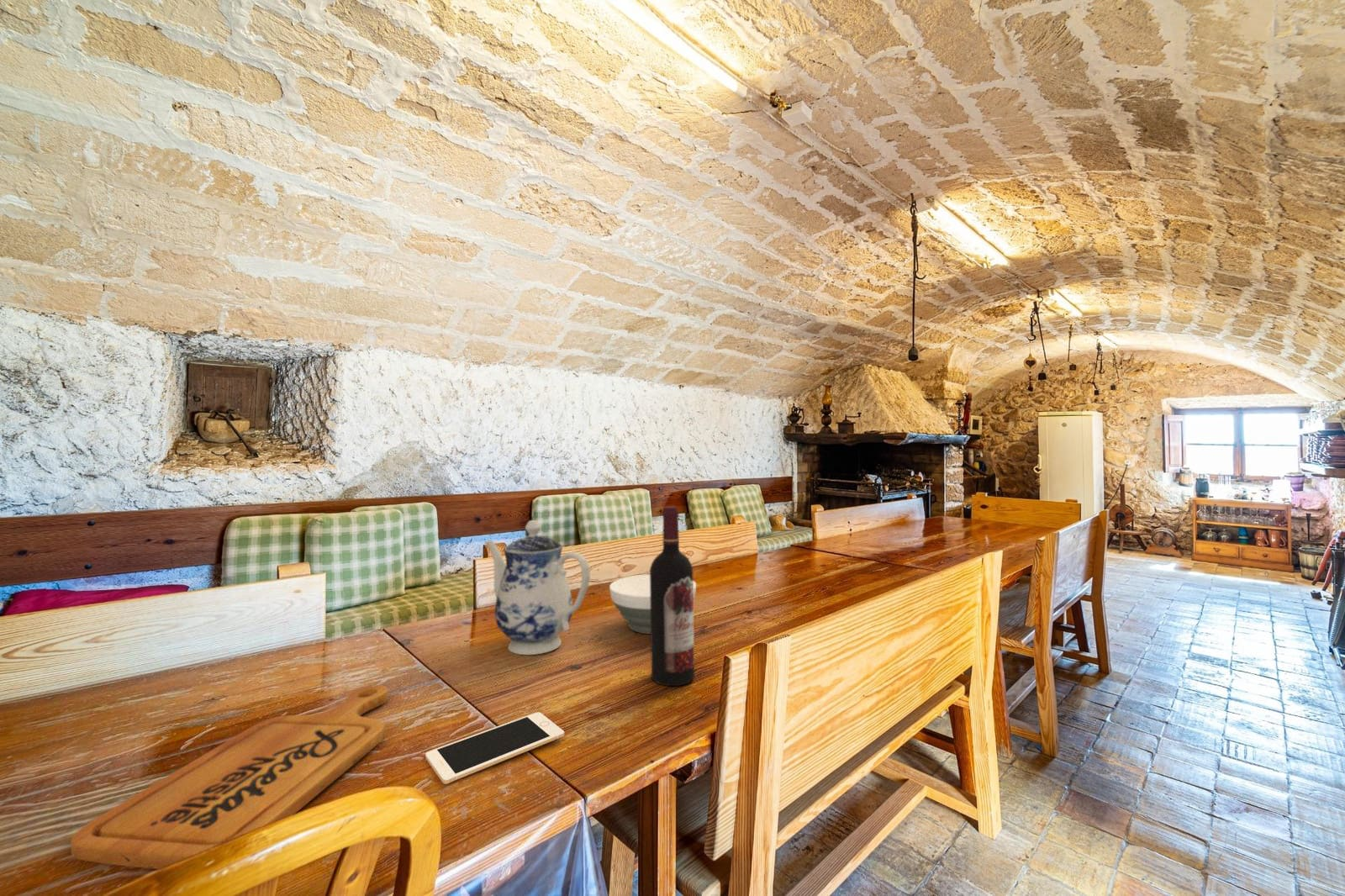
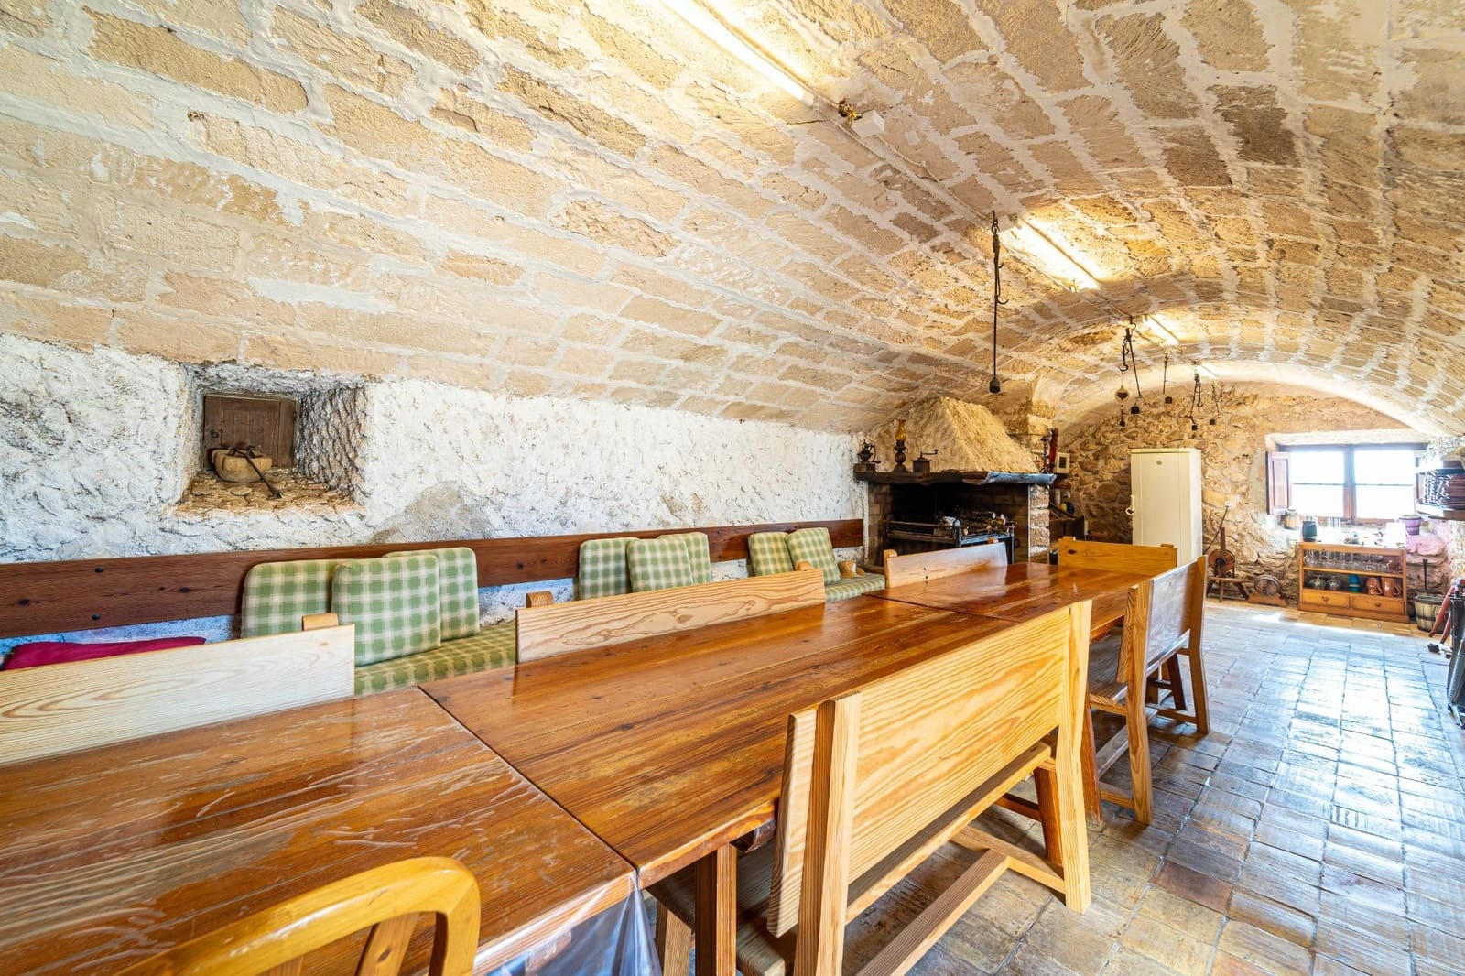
- cell phone (497, 744)
- cutting board (288, 752)
- teapot (534, 582)
- bowl (650, 605)
- wine bottle (672, 592)
